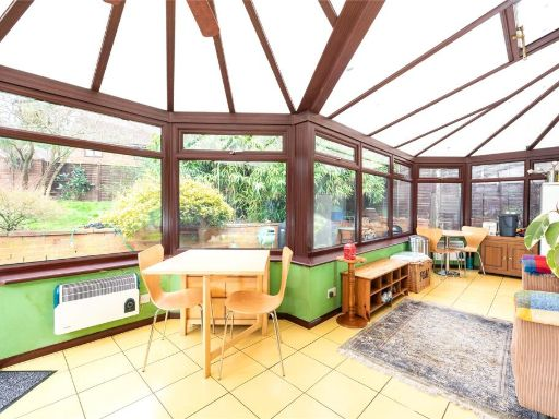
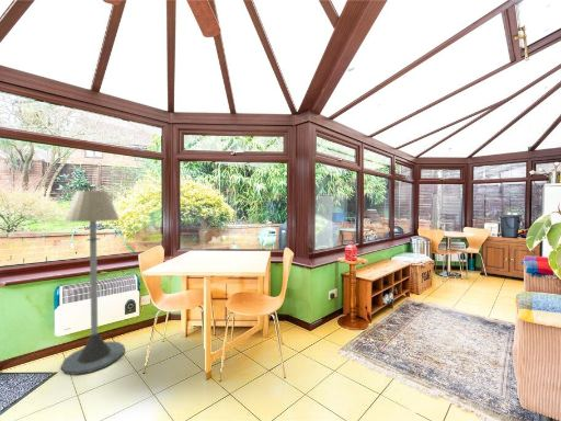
+ floor lamp (93, 274)
